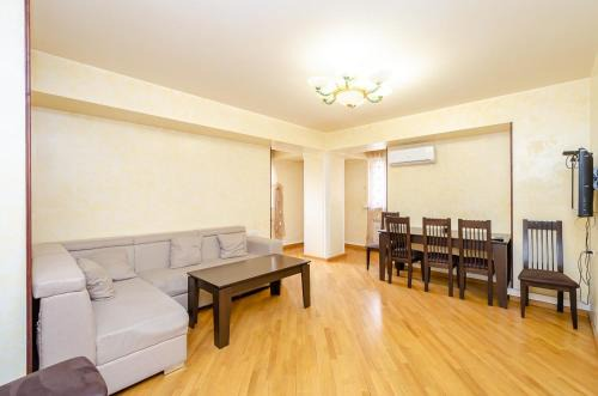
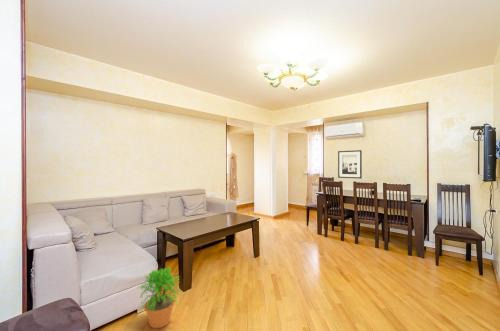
+ potted plant (159, 294)
+ wall art (349, 164)
